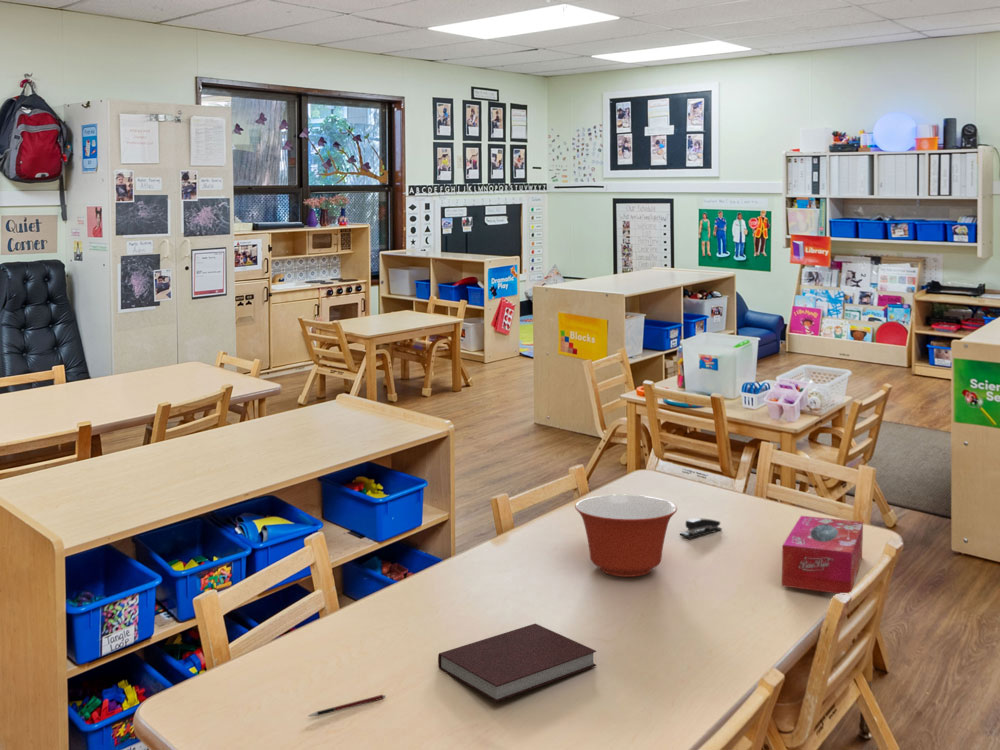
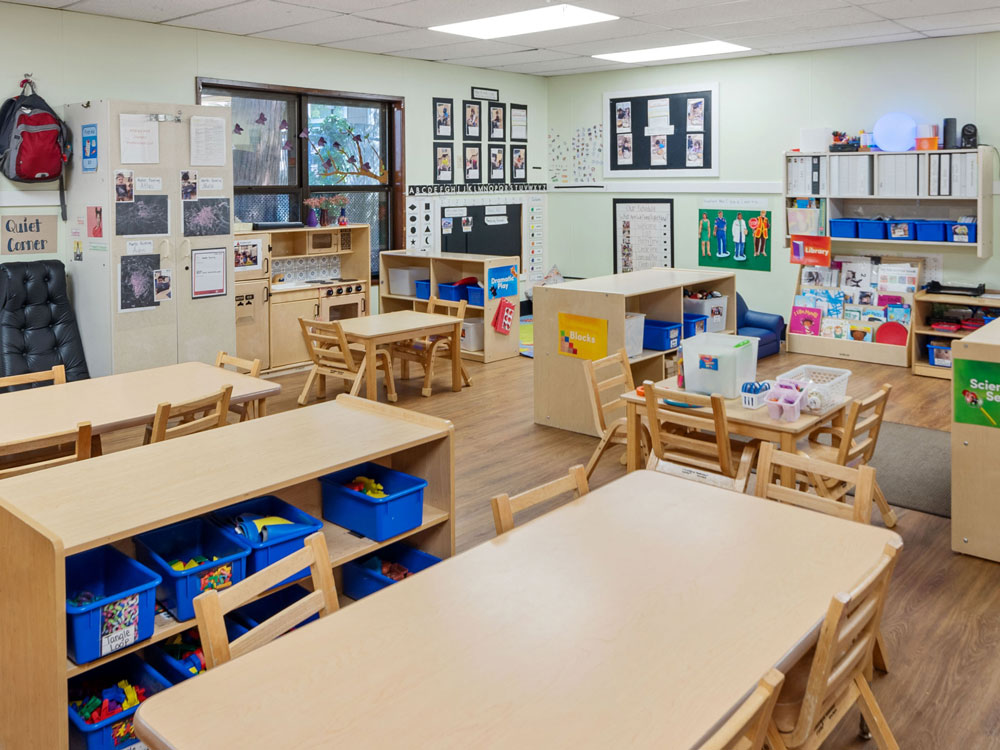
- pen (347, 705)
- stapler (701, 525)
- mixing bowl (625, 537)
- tissue box (824, 552)
- notebook (517, 659)
